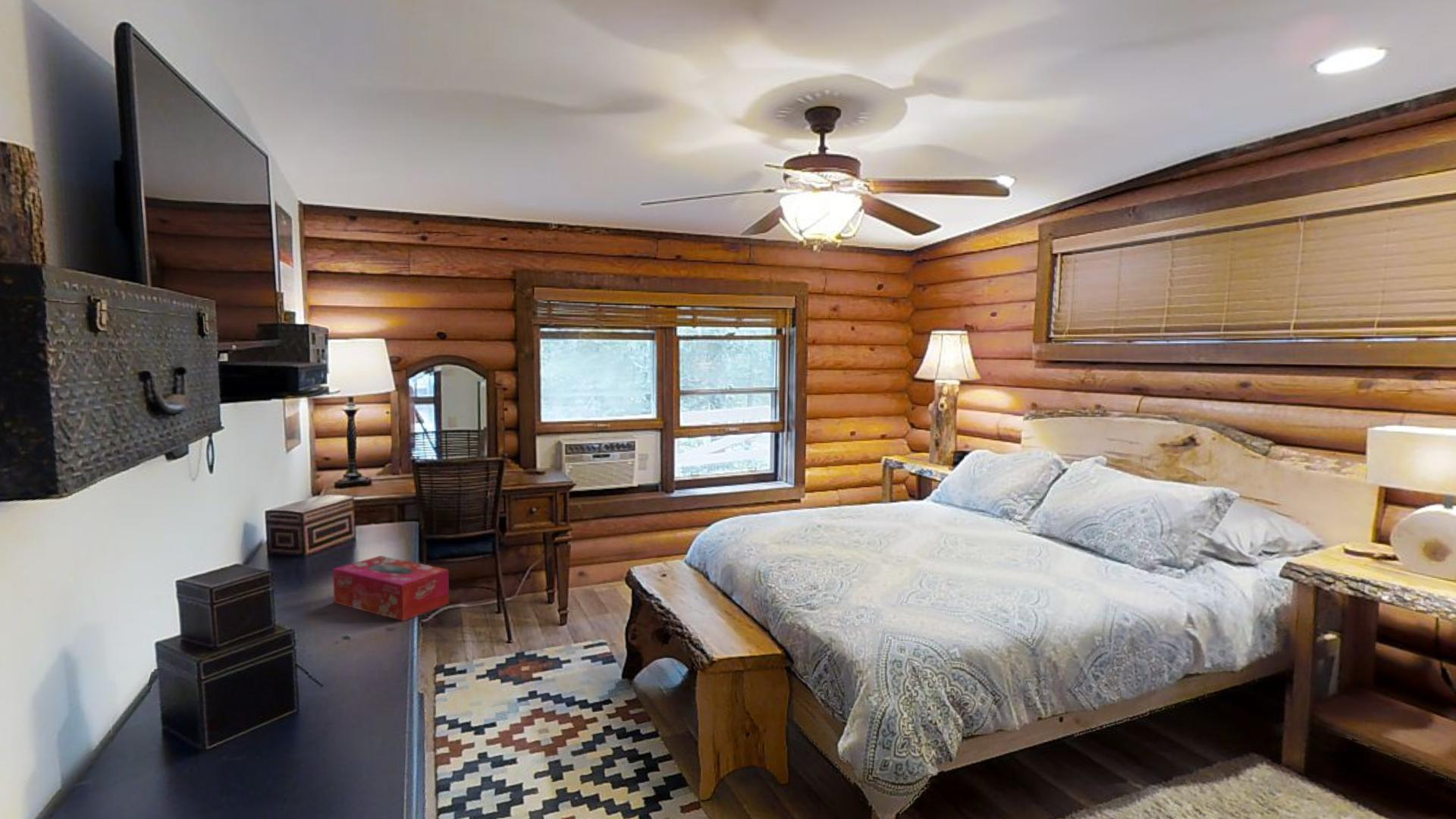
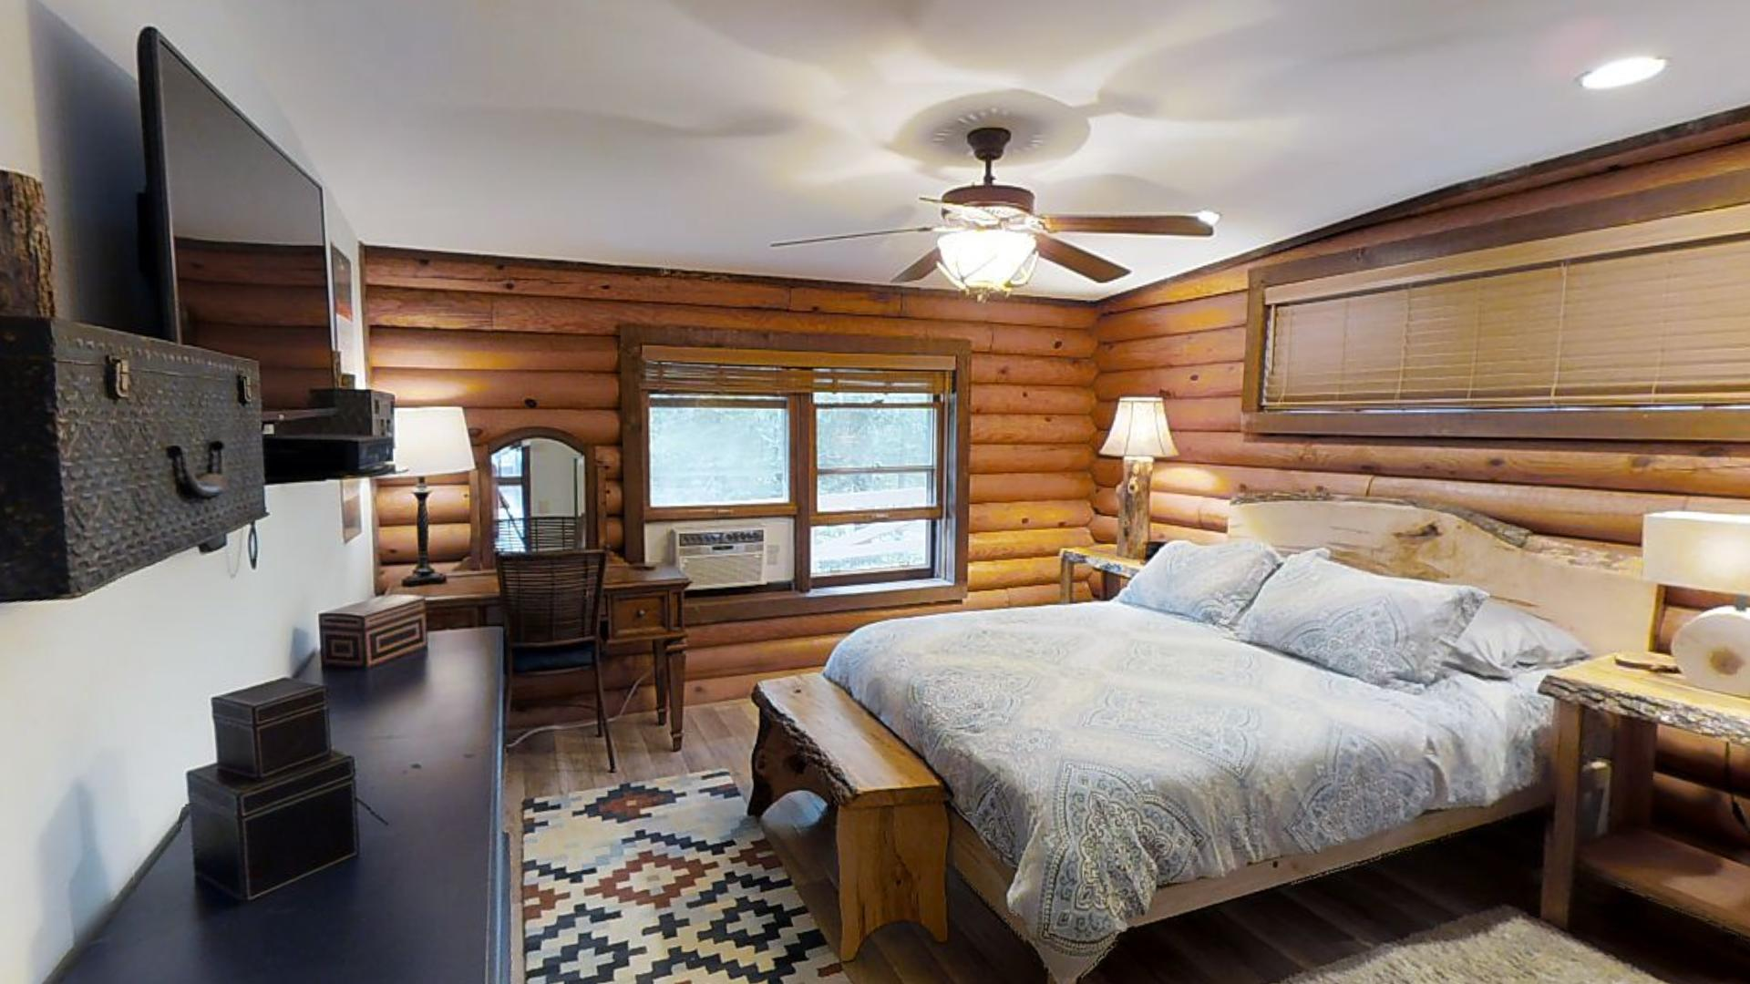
- tissue box (391, 586)
